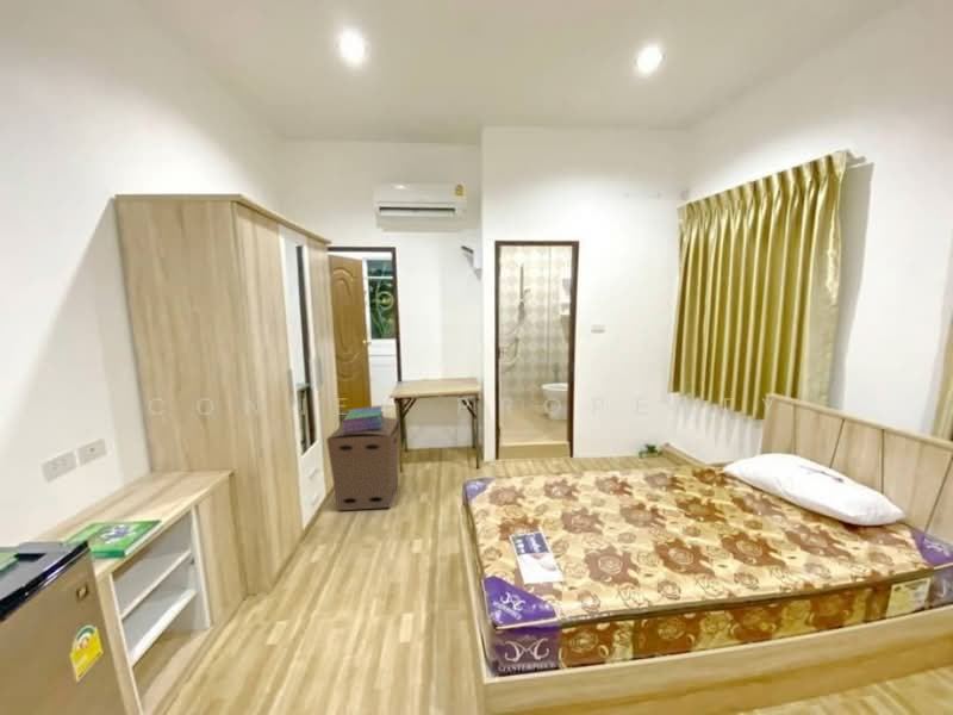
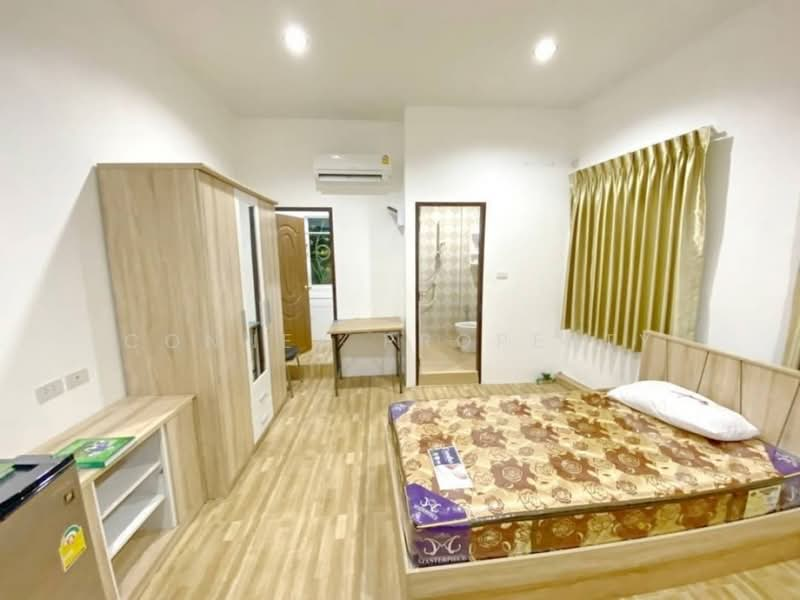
- cardboard box (368, 460)
- stack of books (365, 418)
